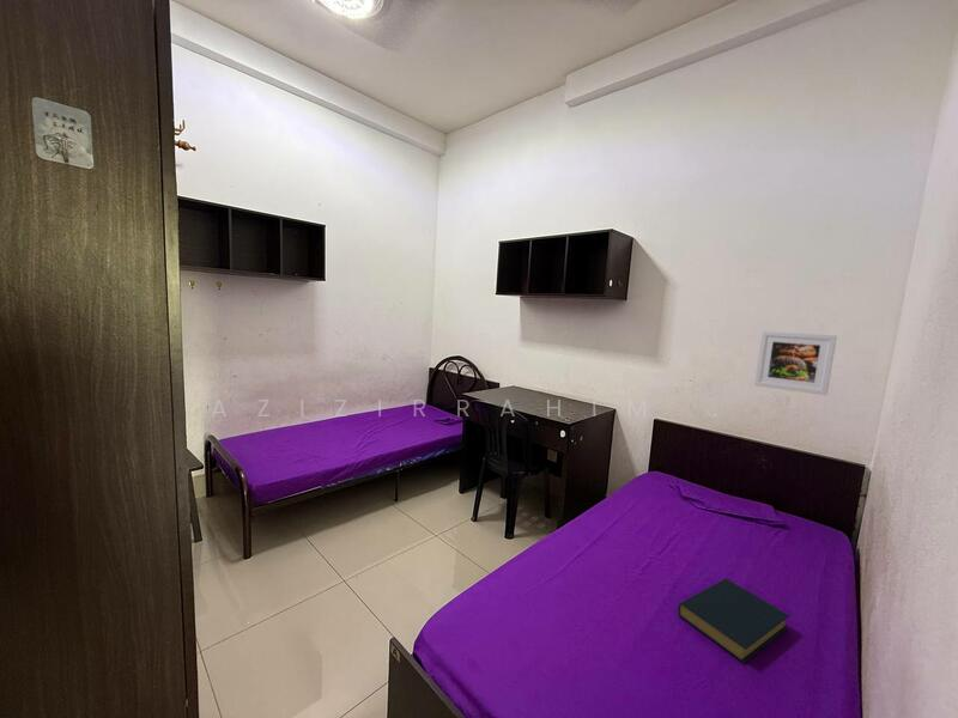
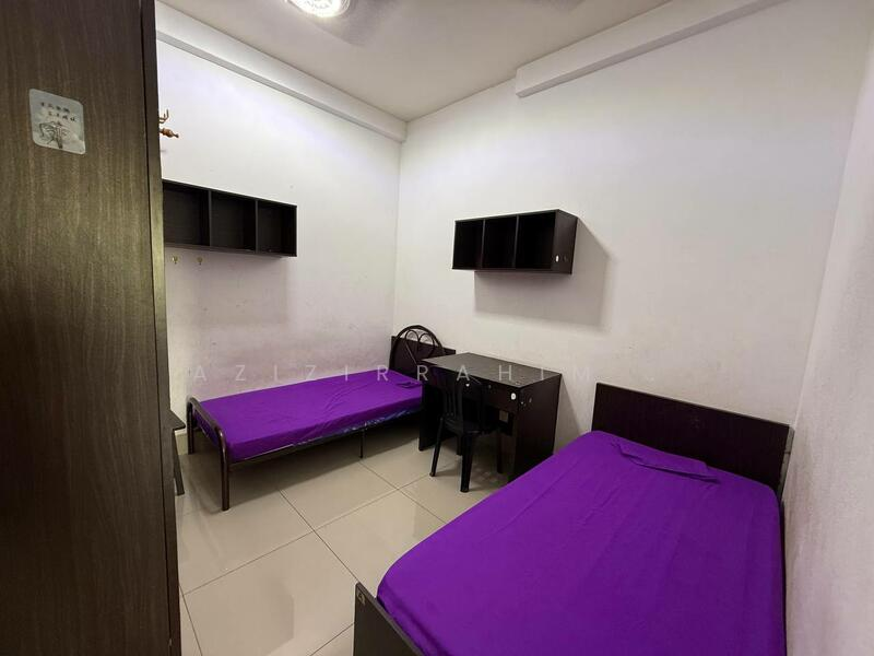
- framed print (793, 361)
- hardback book (733, 614)
